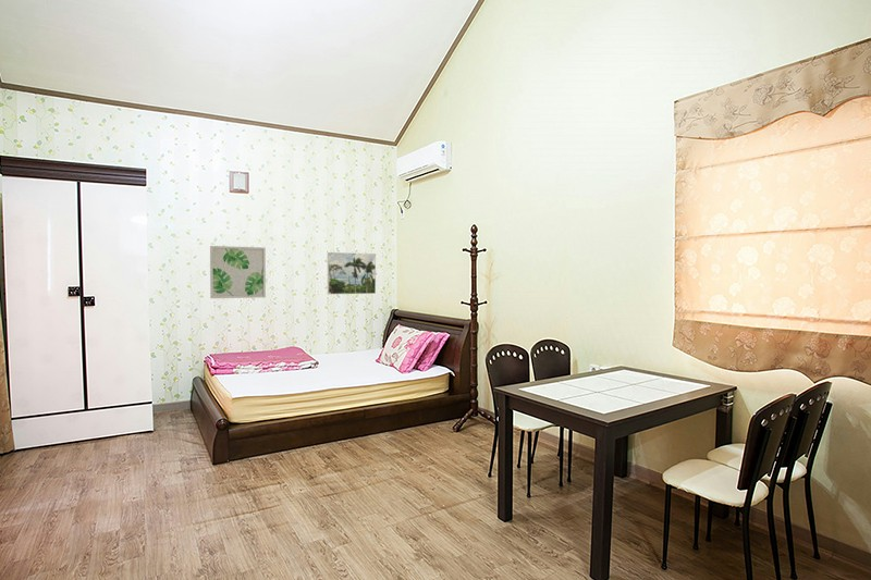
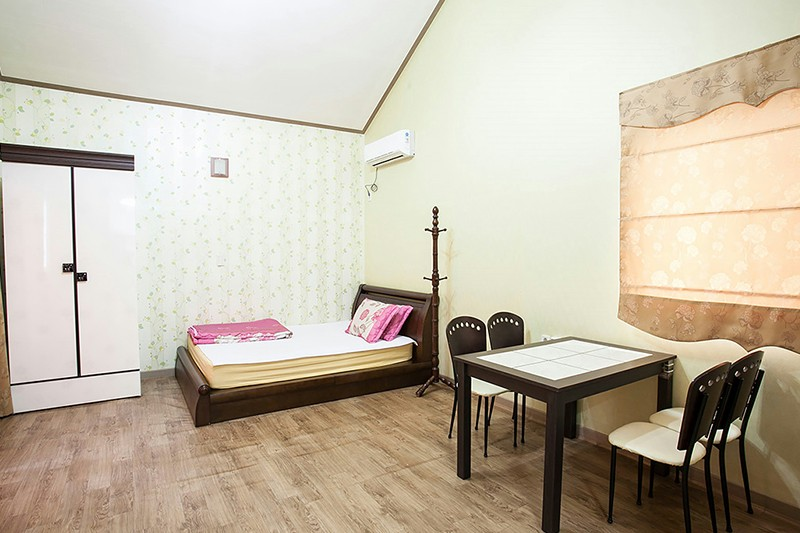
- wall art (238, 272)
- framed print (352, 273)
